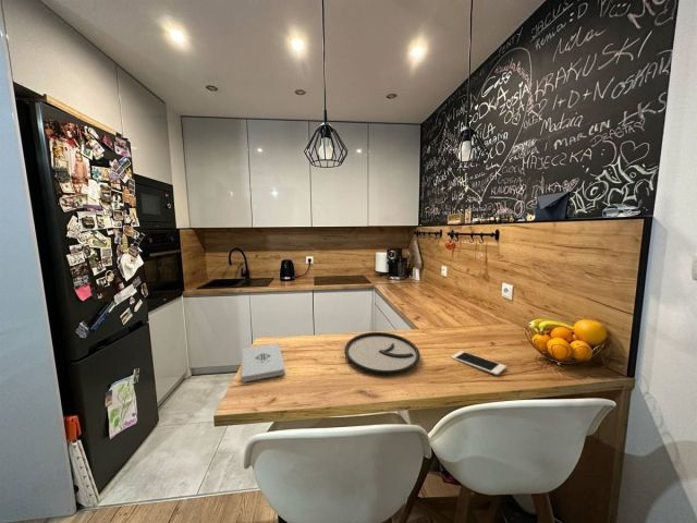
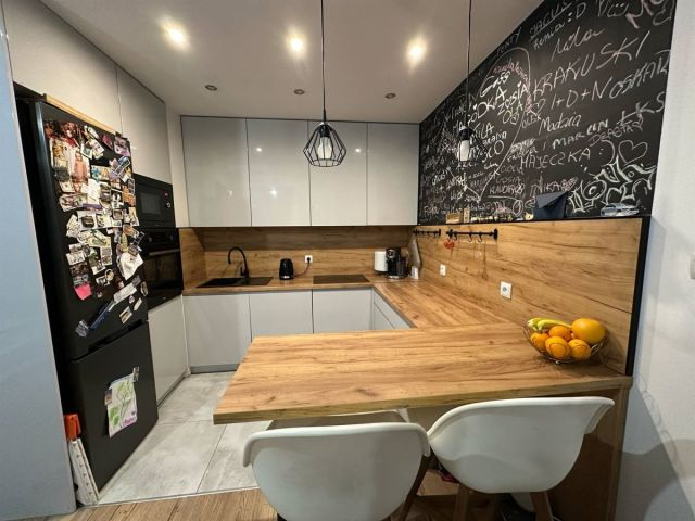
- cell phone (477, 362)
- notepad (262, 360)
- plate (381, 350)
